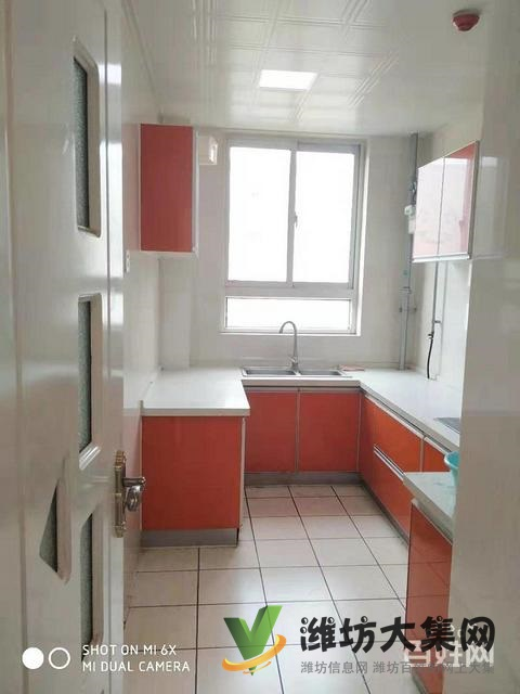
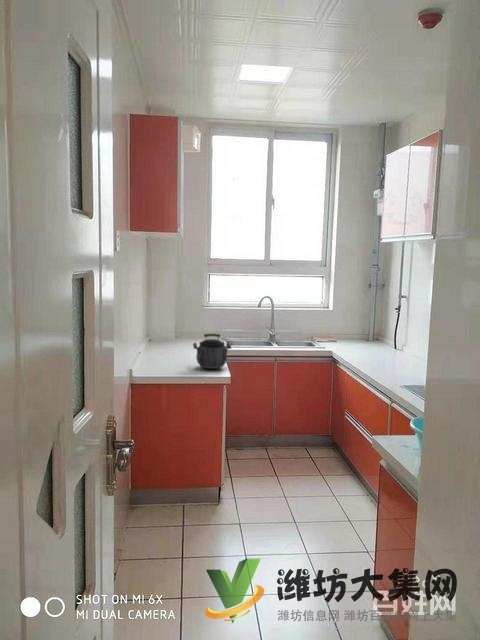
+ kettle (211, 351)
